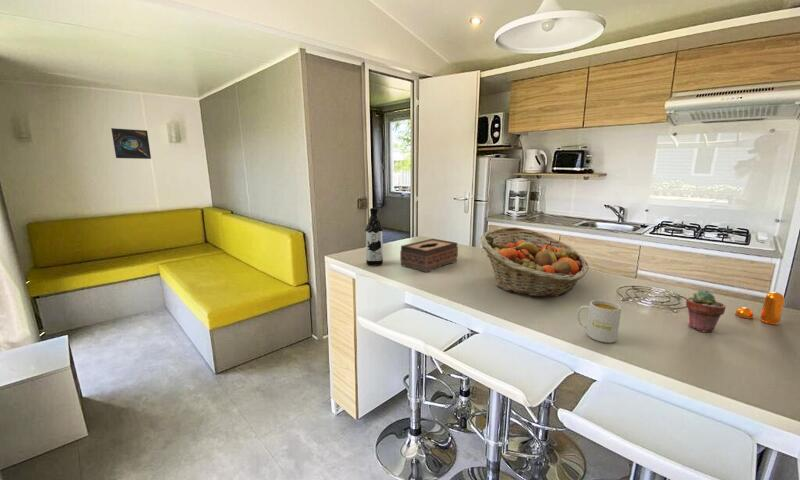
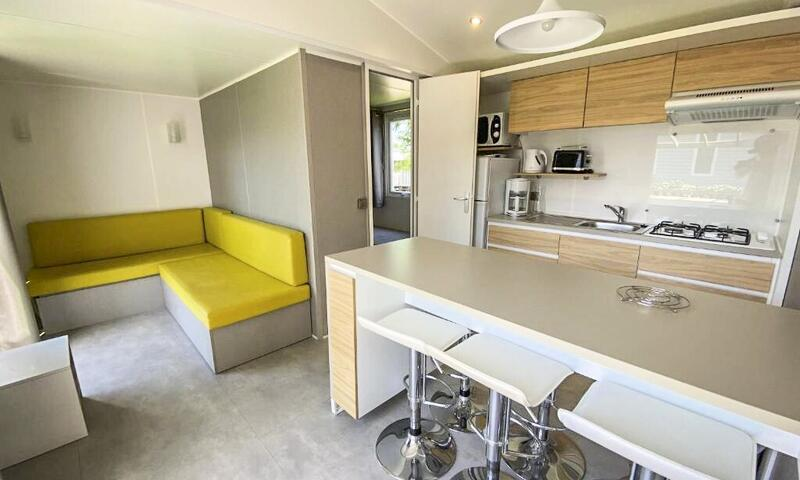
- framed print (131, 144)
- water bottle (374, 236)
- mug (597, 319)
- tissue box (429, 254)
- potted succulent (704, 309)
- pepper shaker (763, 305)
- fruit basket (532, 258)
